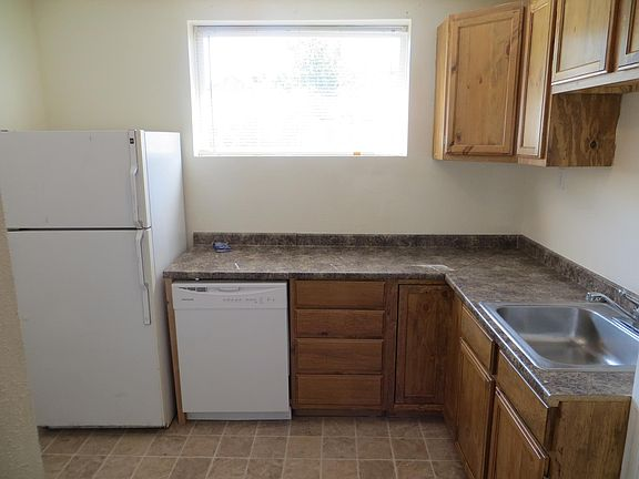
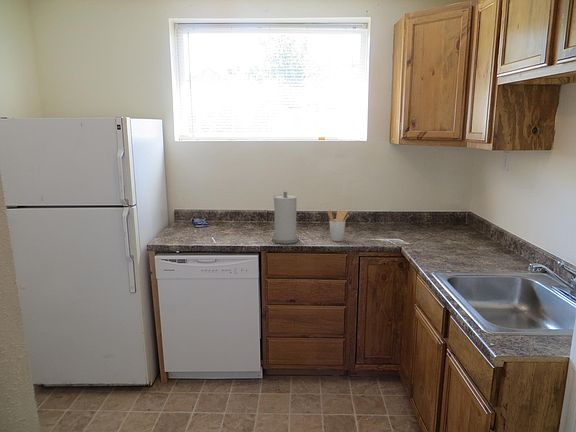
+ utensil holder (338, 224)
+ paper towel (285, 216)
